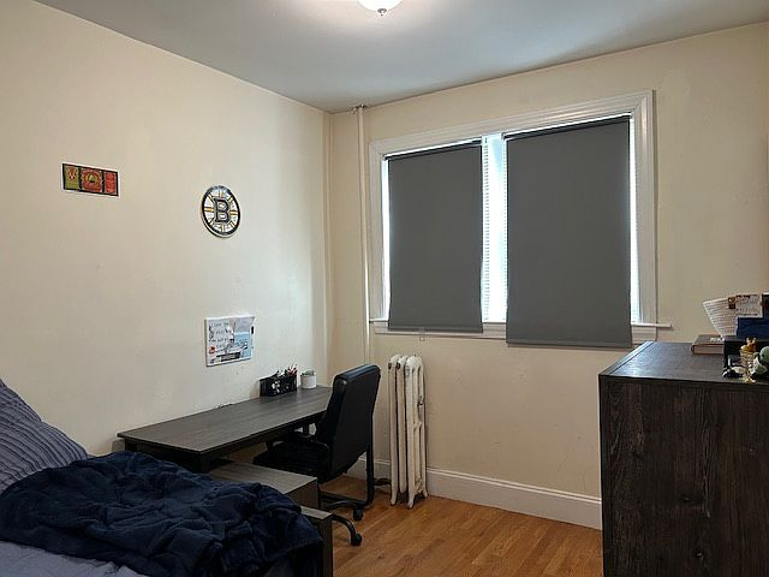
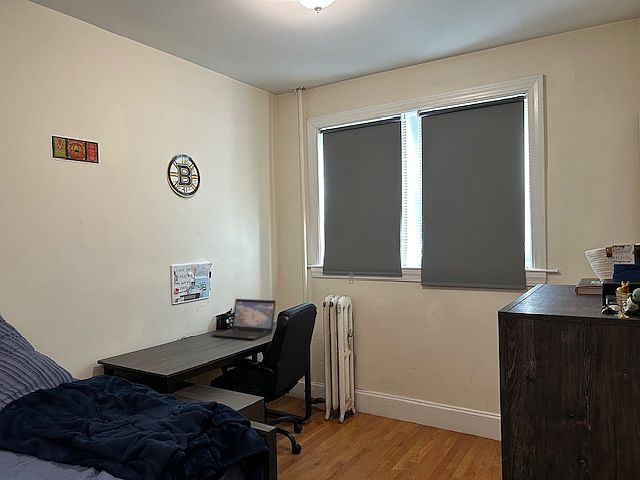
+ laptop (244, 318)
